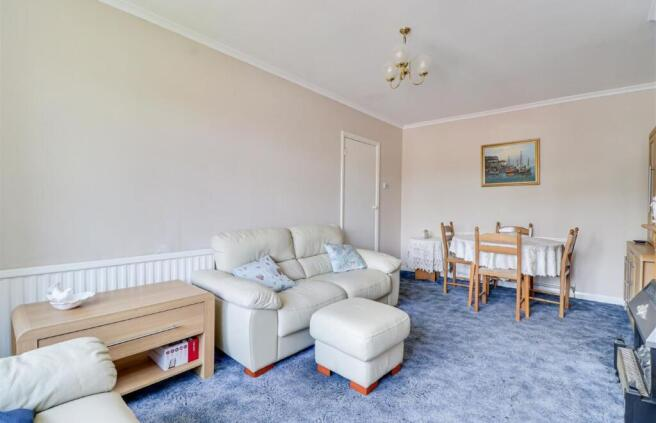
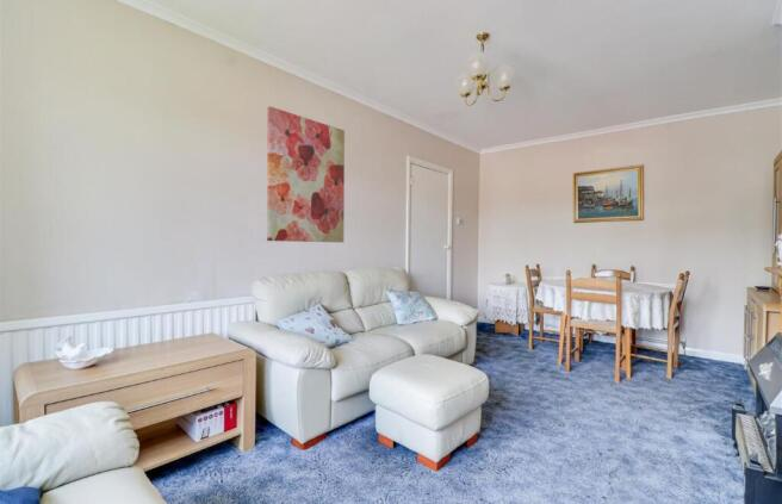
+ wall art (309, 180)
